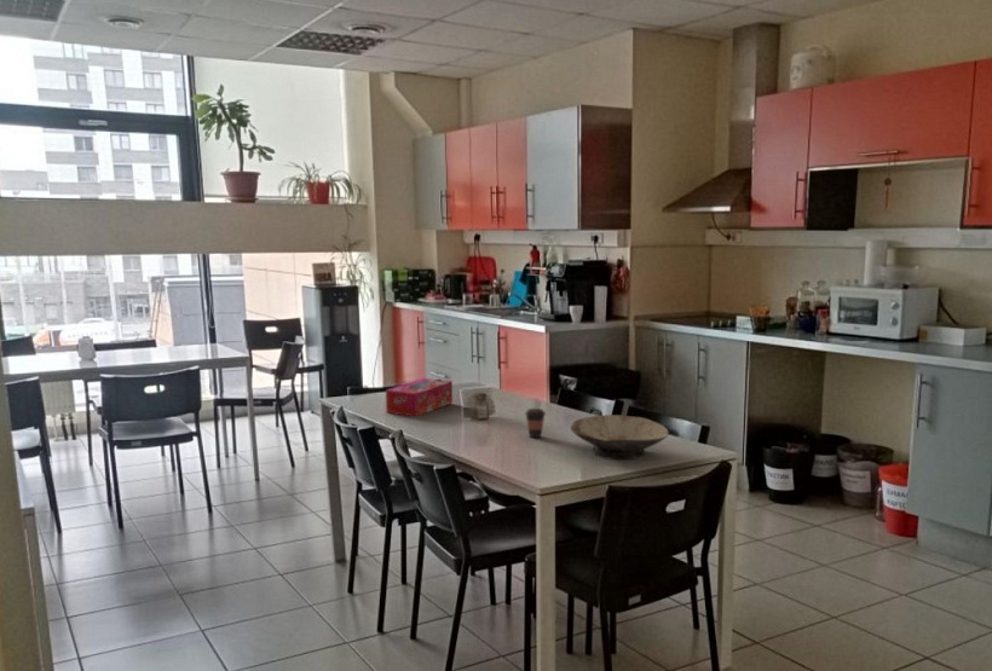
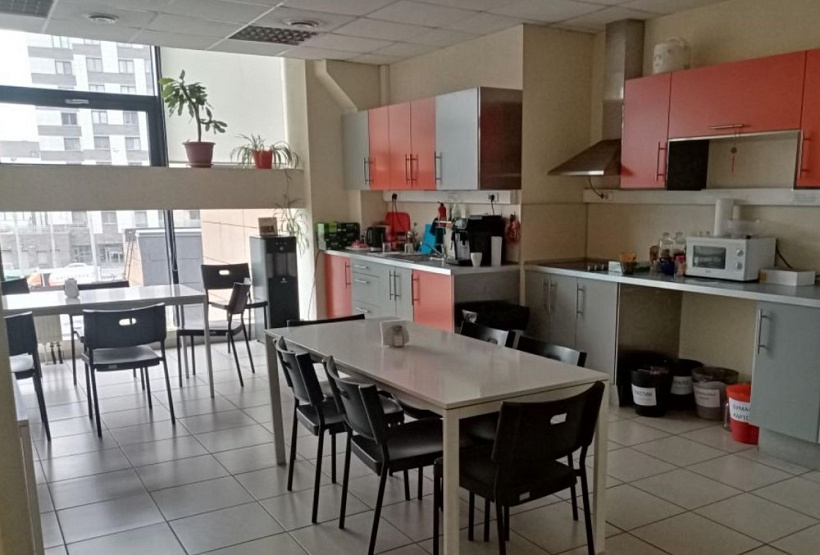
- coffee cup (535, 423)
- tissue box (420, 397)
- bowl (618, 439)
